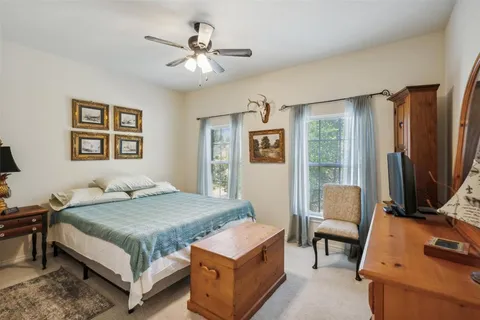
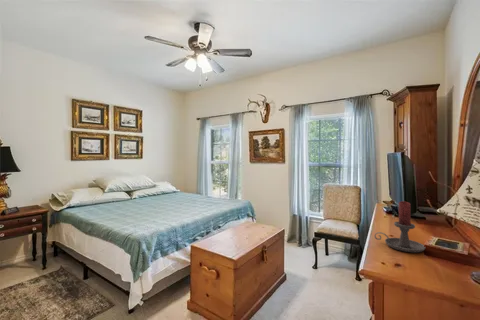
+ candle holder (398, 223)
